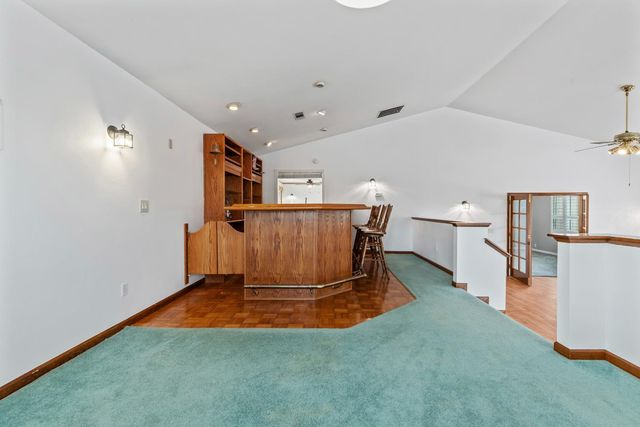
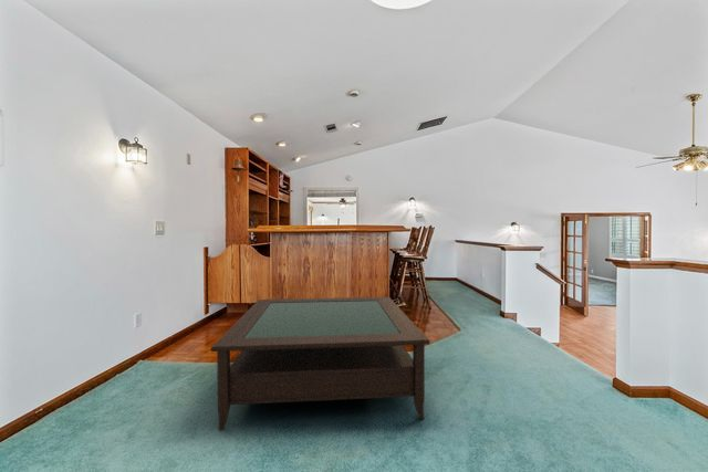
+ coffee table (324, 346)
